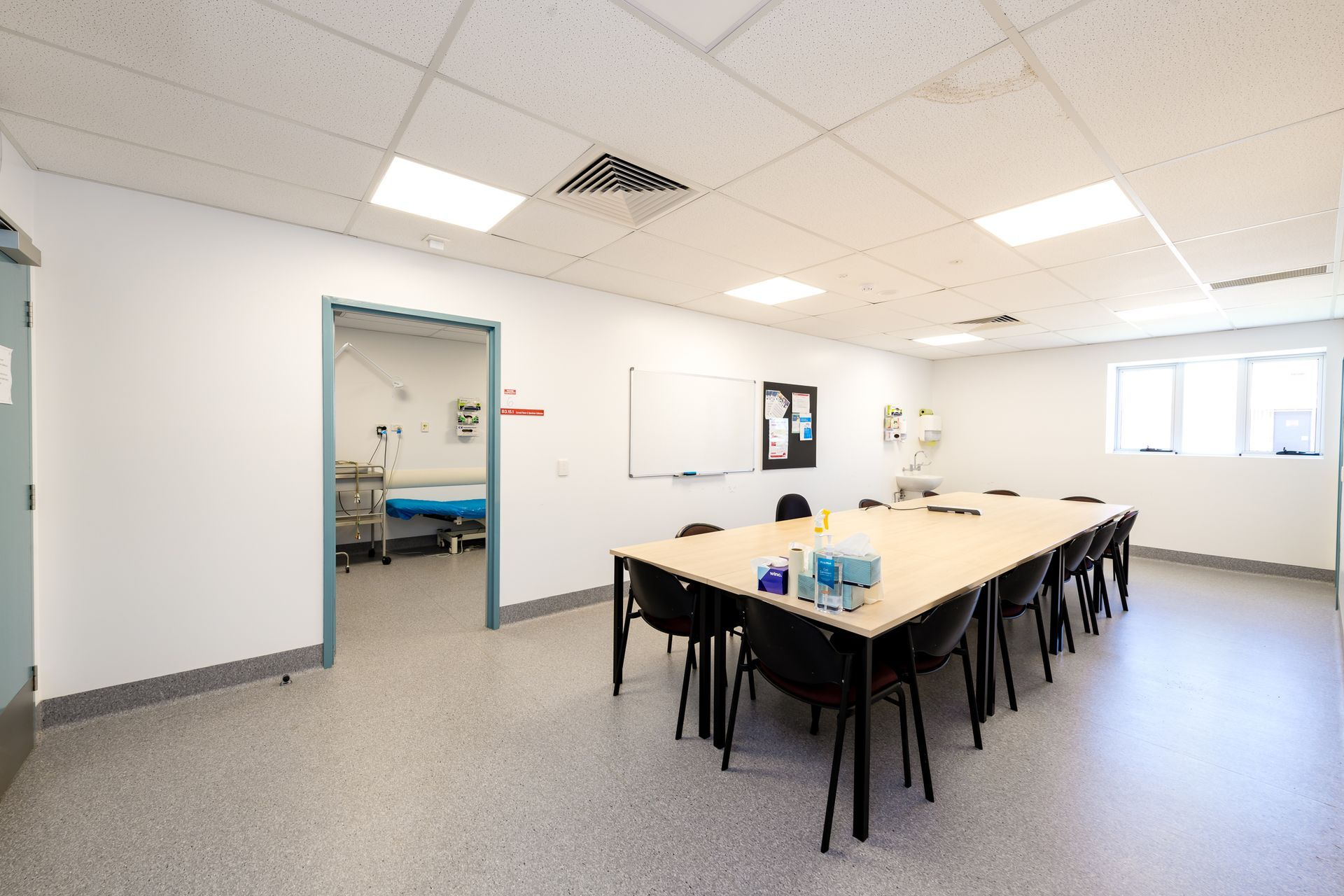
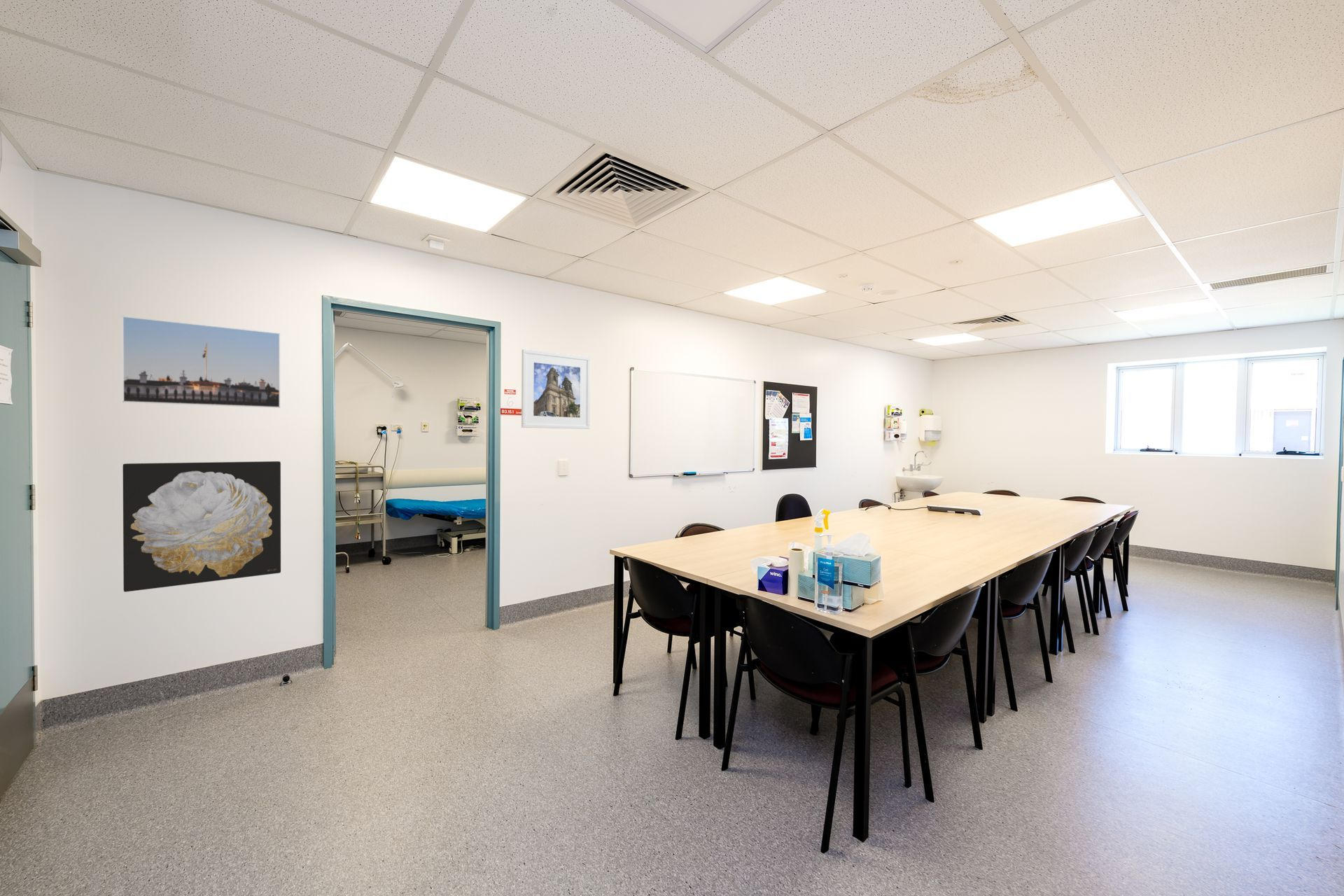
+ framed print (206, 365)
+ wall art (207, 522)
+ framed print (557, 391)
